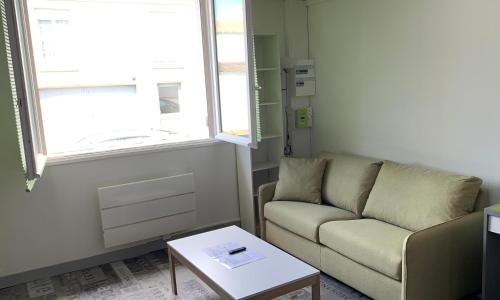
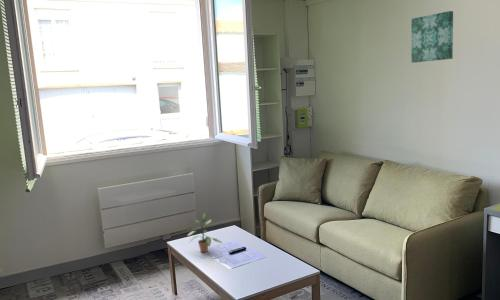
+ wall art (431, 38)
+ potted plant (206, 231)
